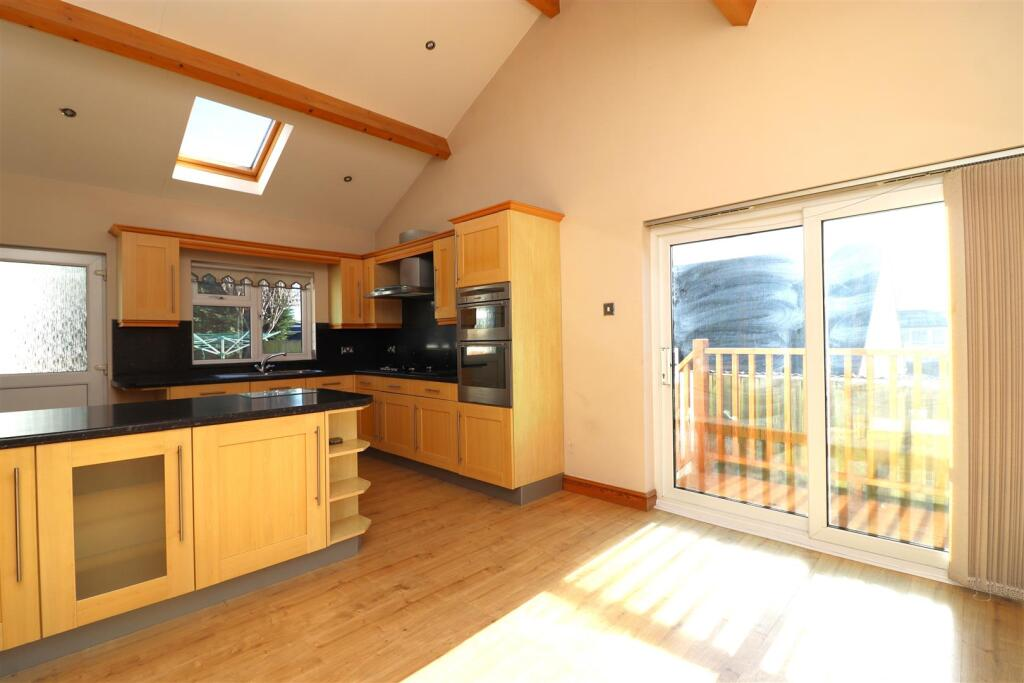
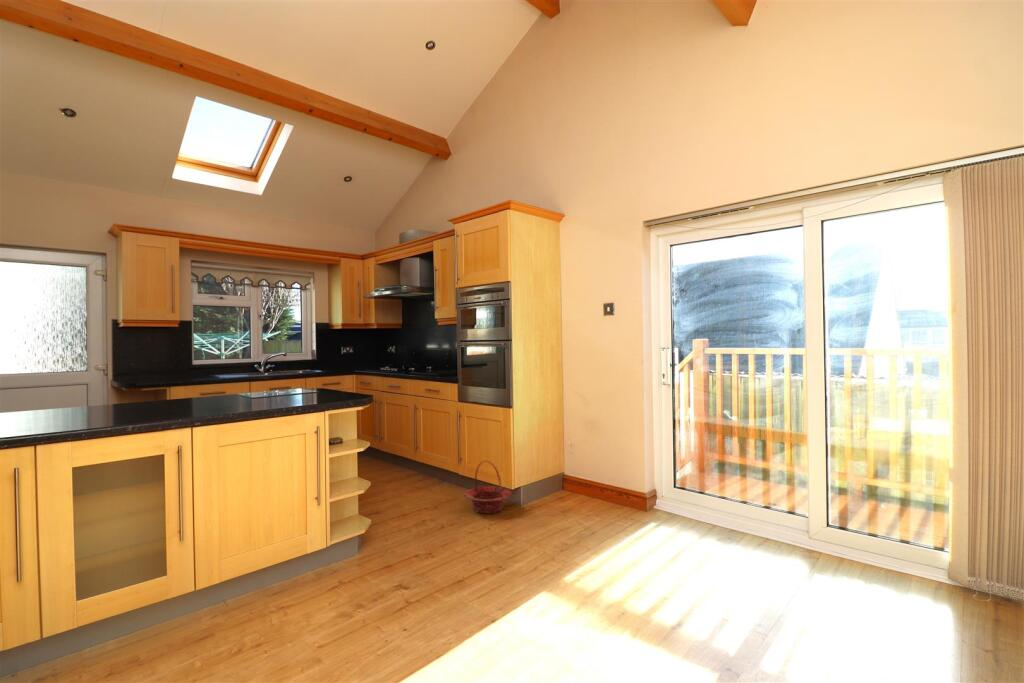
+ basket (487, 486)
